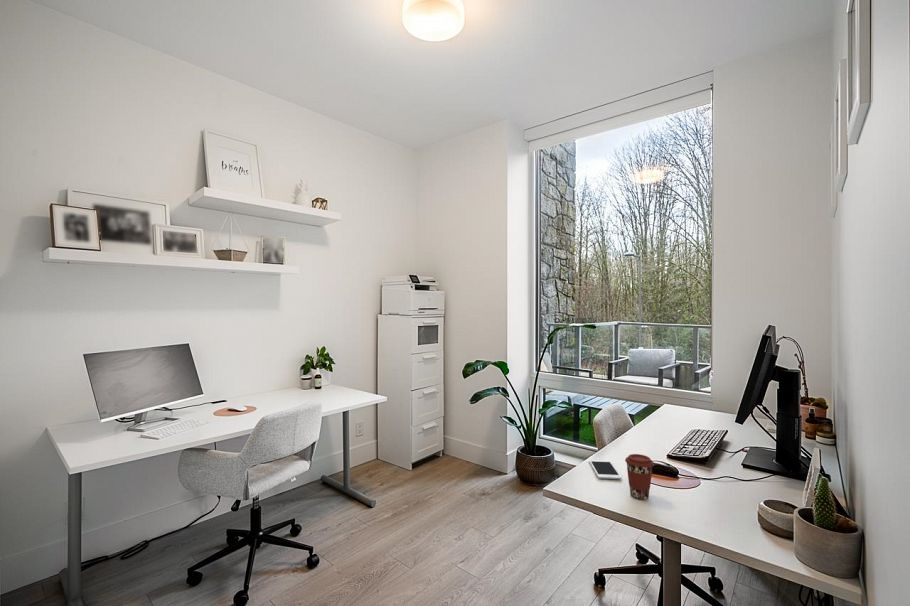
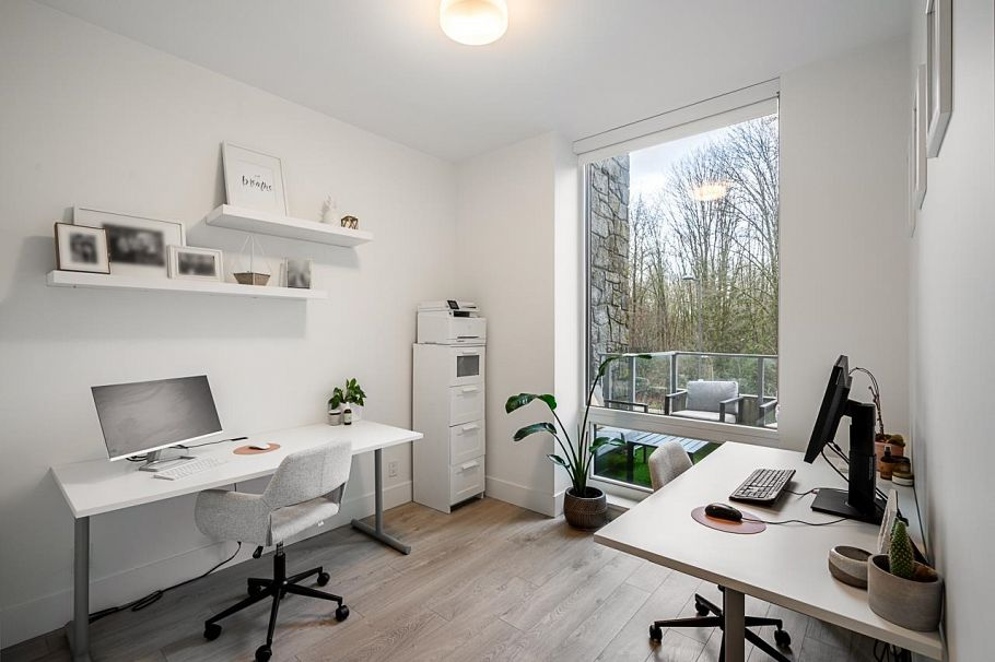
- coffee cup (639, 476)
- cell phone (604, 469)
